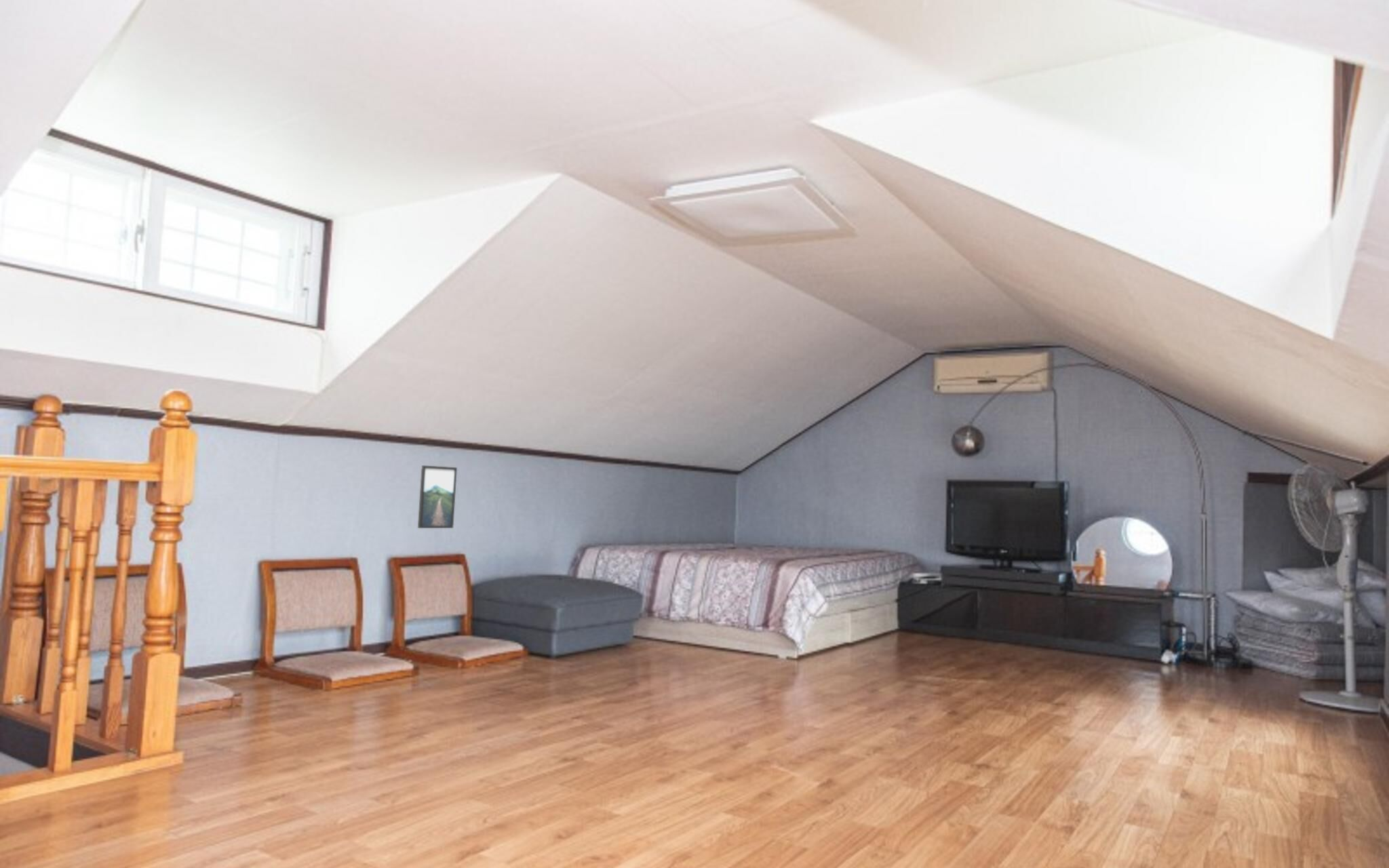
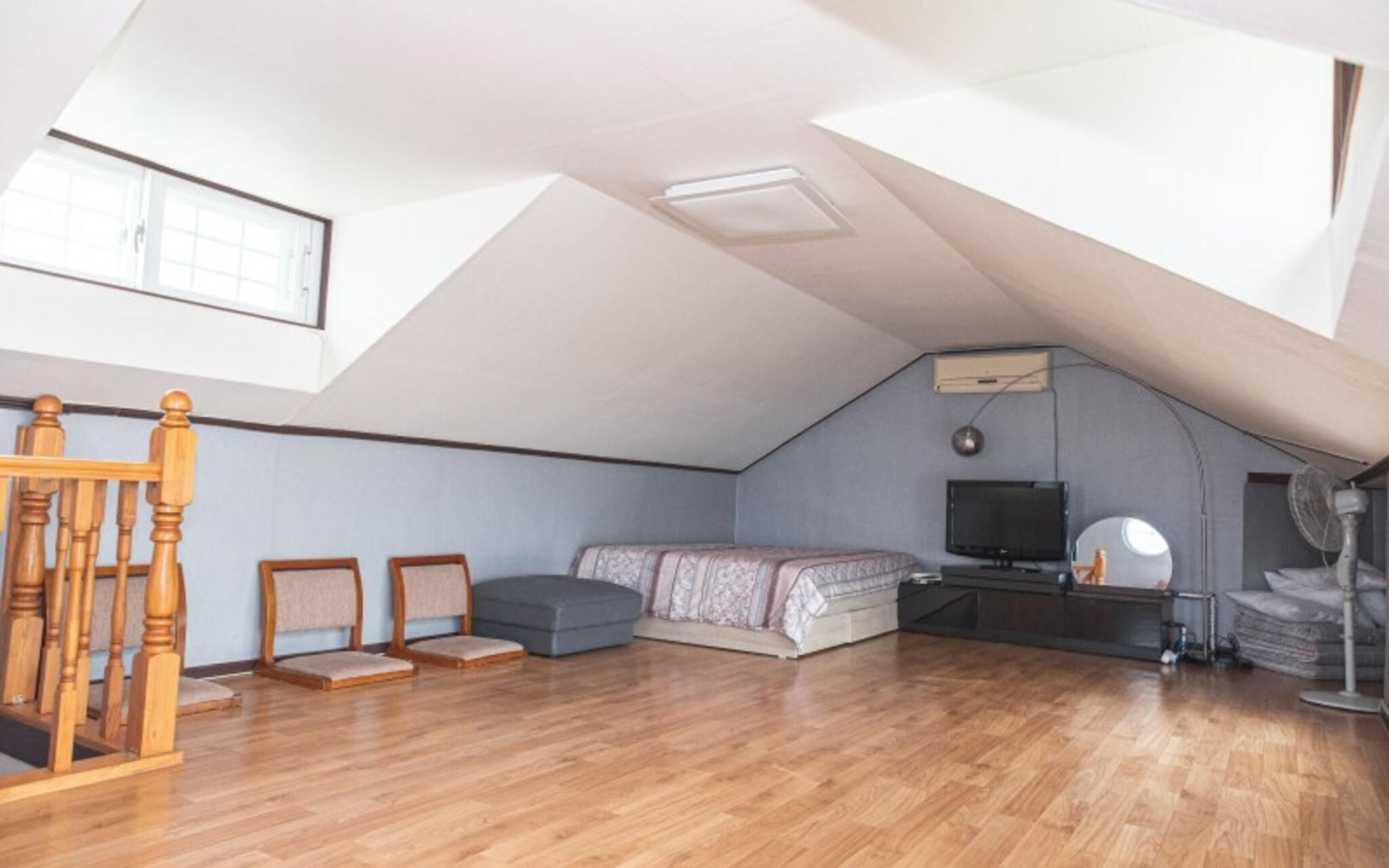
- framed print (437, 497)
